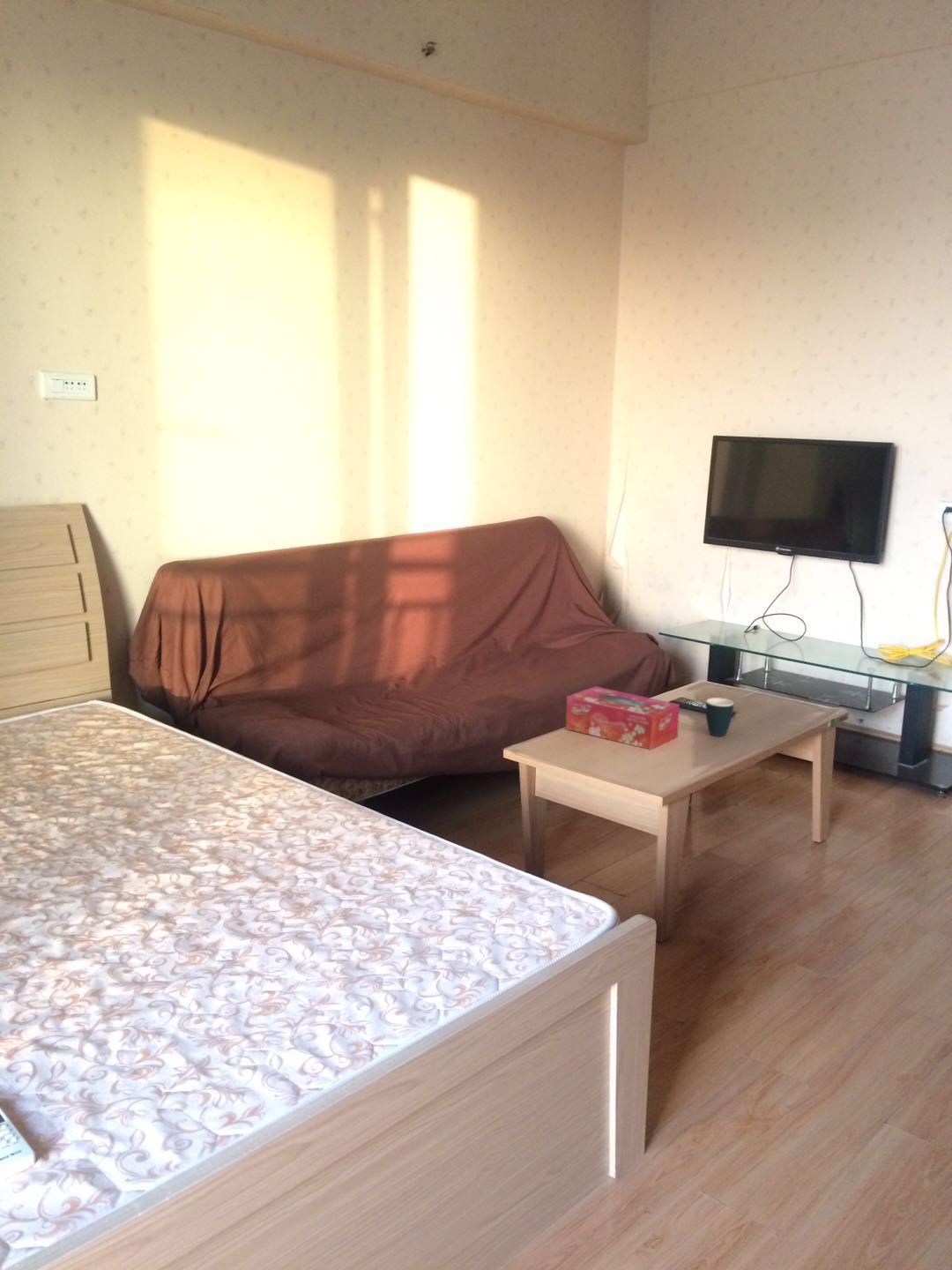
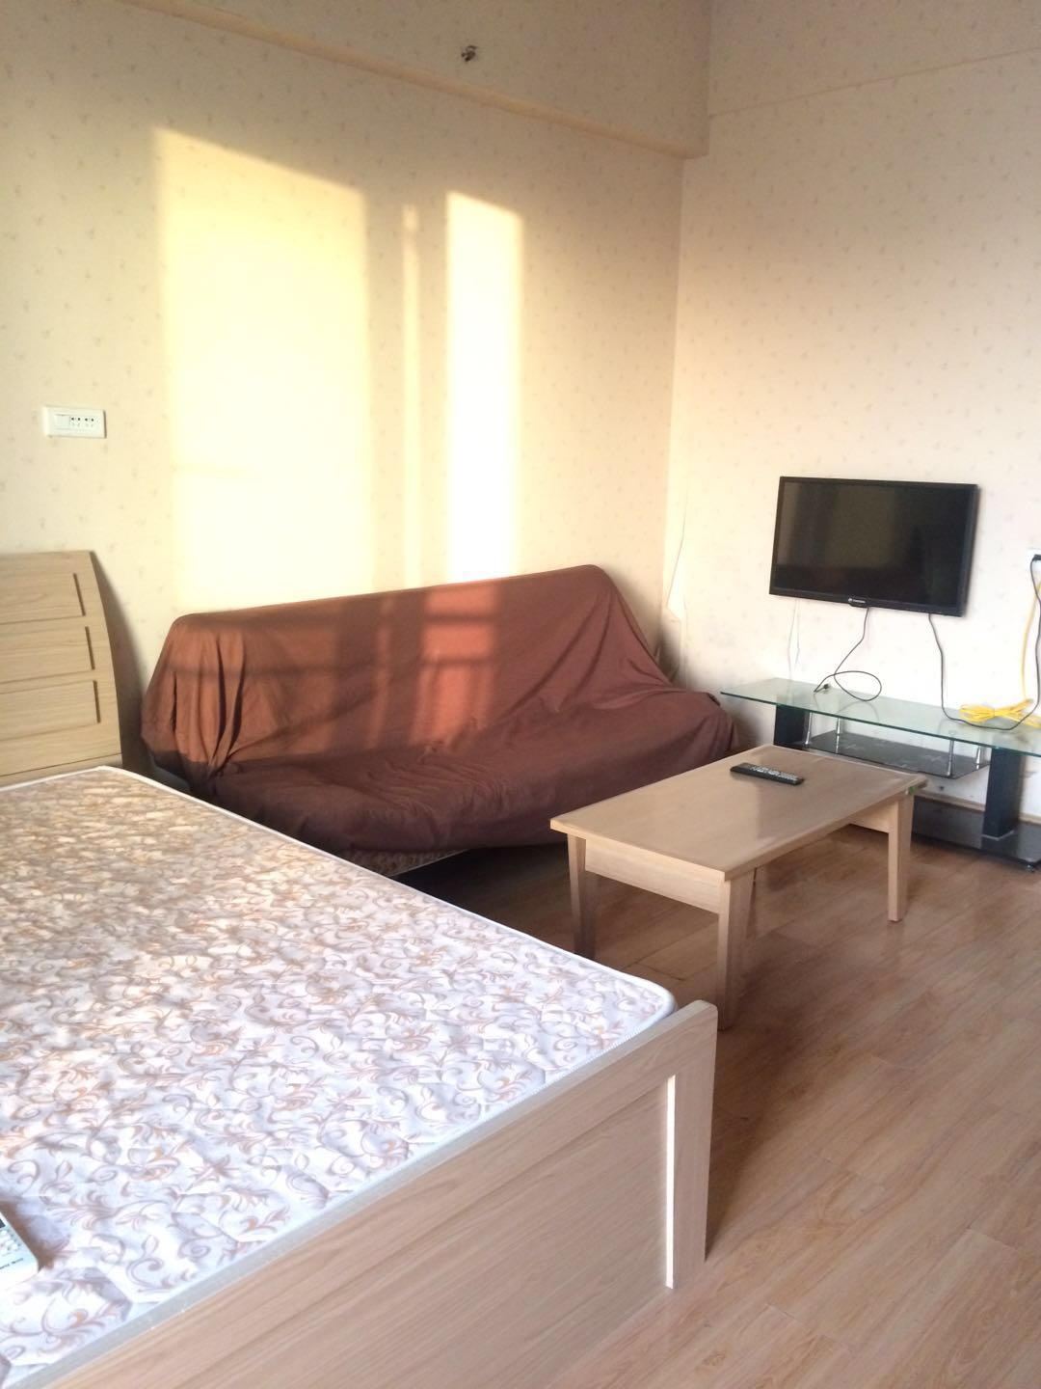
- tissue box (621, 716)
- mug (720, 716)
